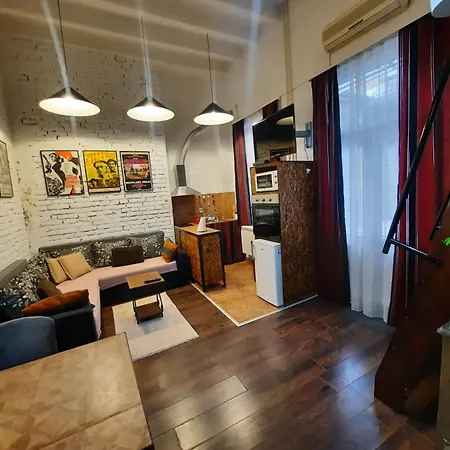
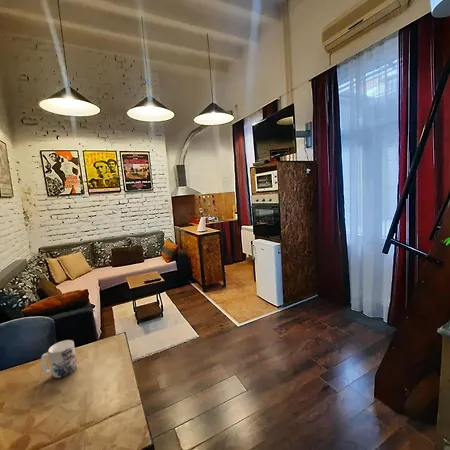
+ mug (60, 360)
